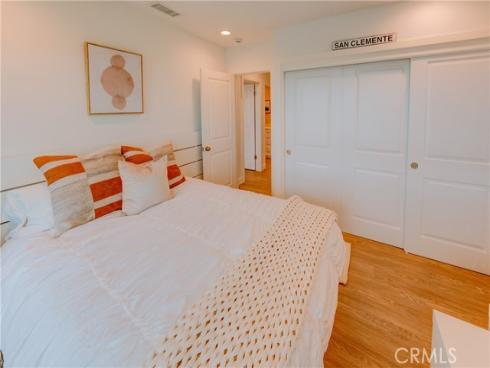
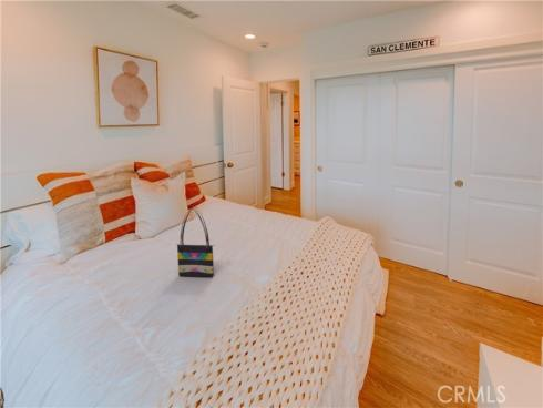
+ tote bag (195, 245)
